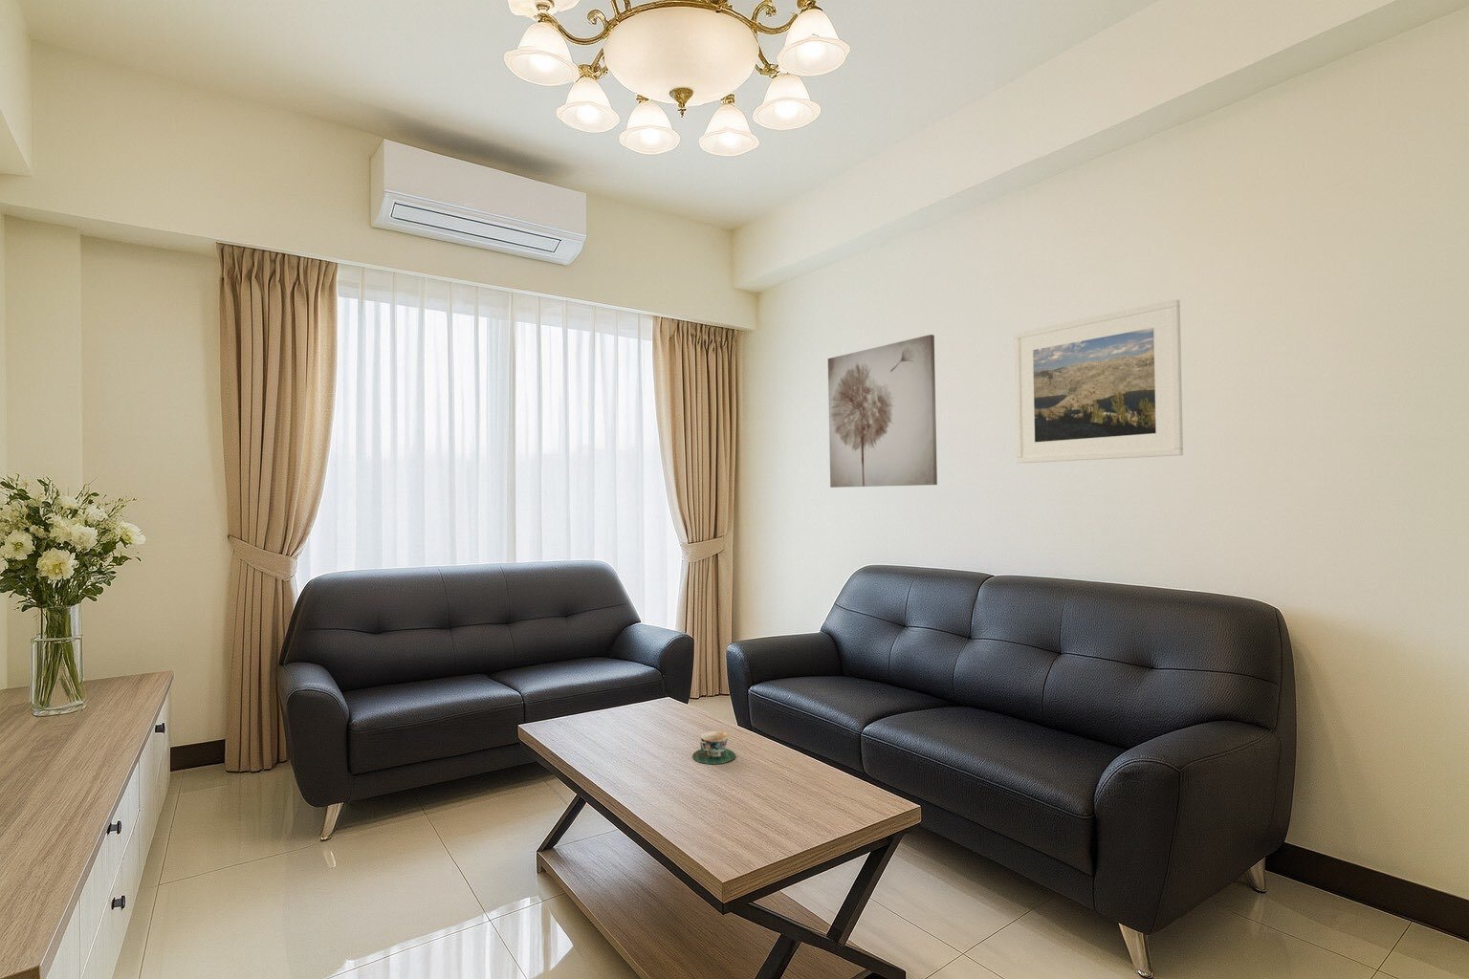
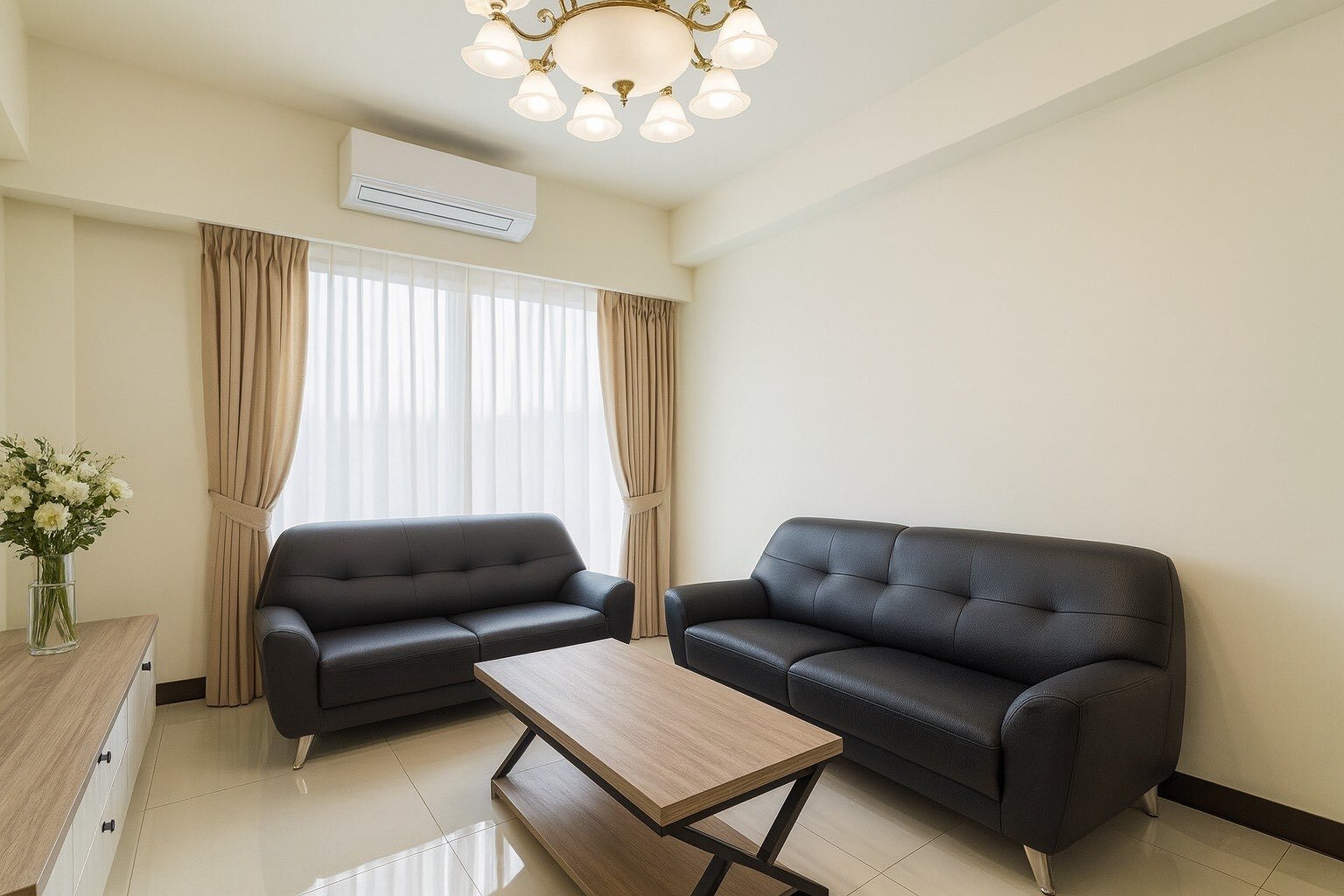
- wall art (878, 417)
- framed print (1091, 388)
- teacup (714, 745)
